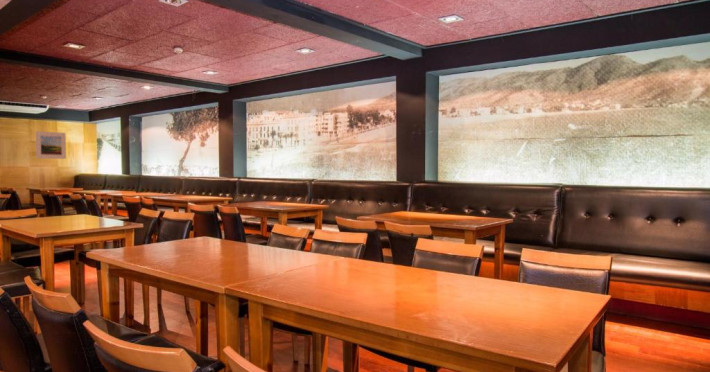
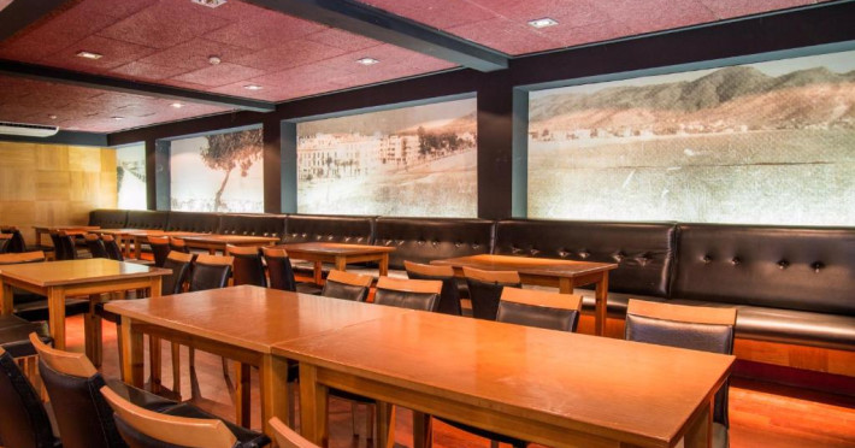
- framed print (51, 145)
